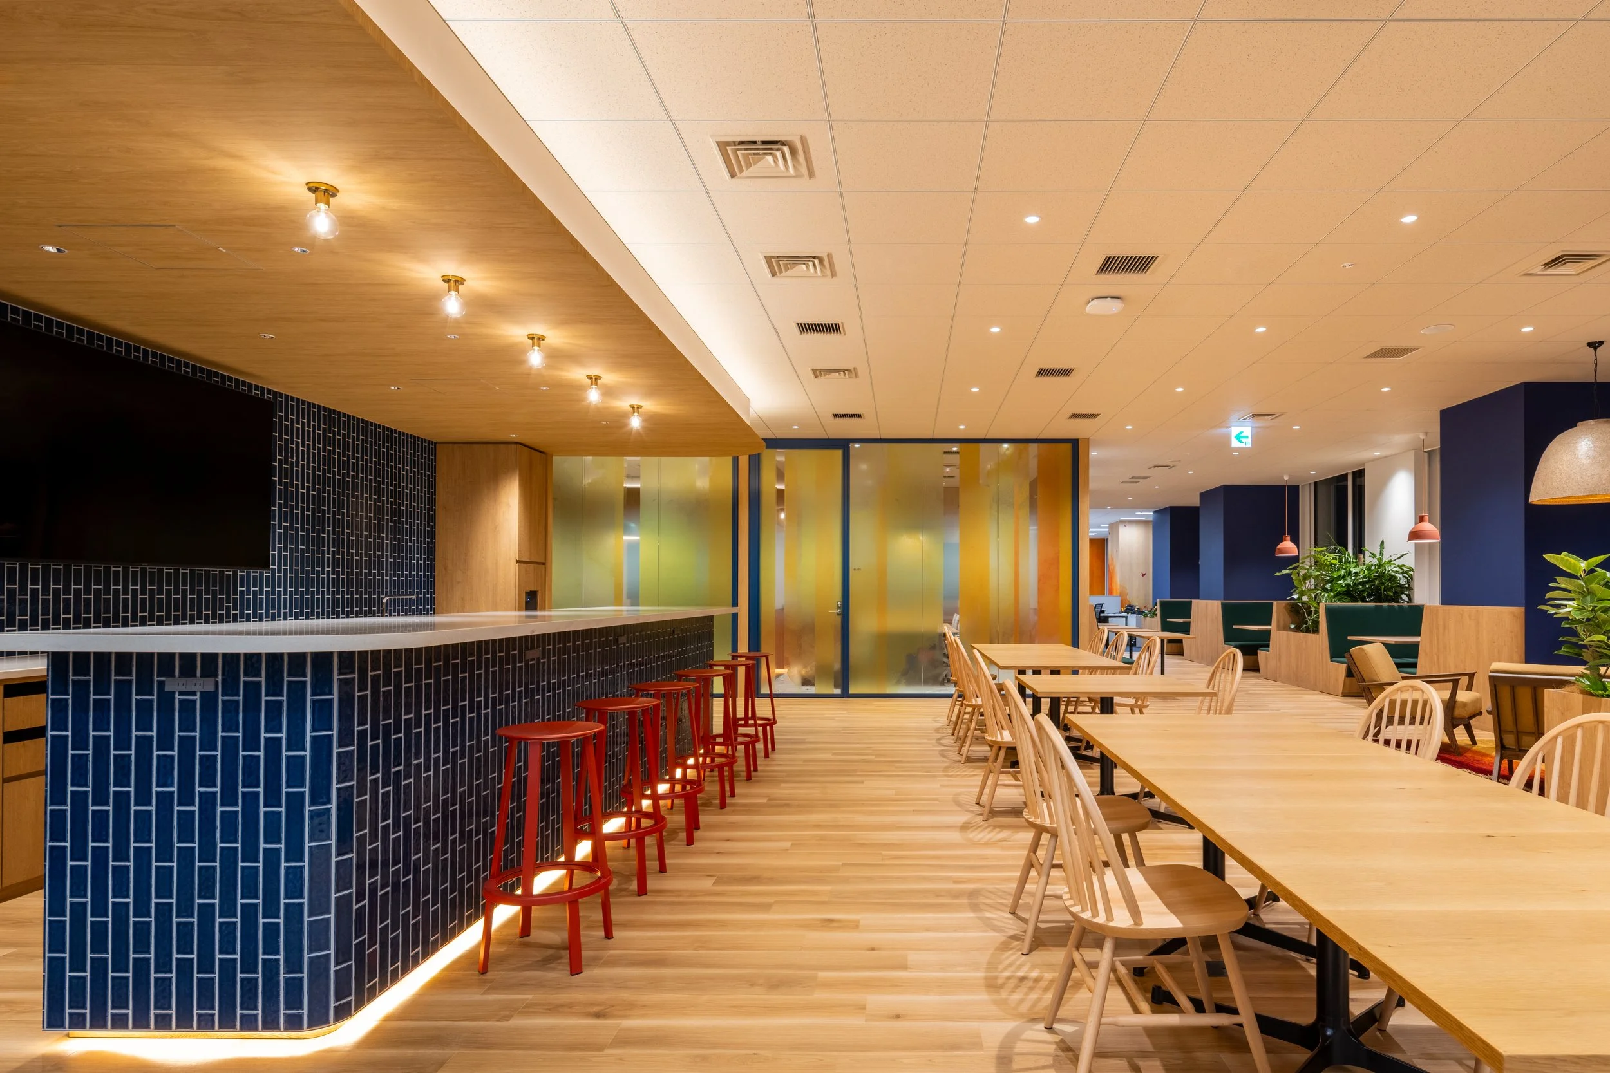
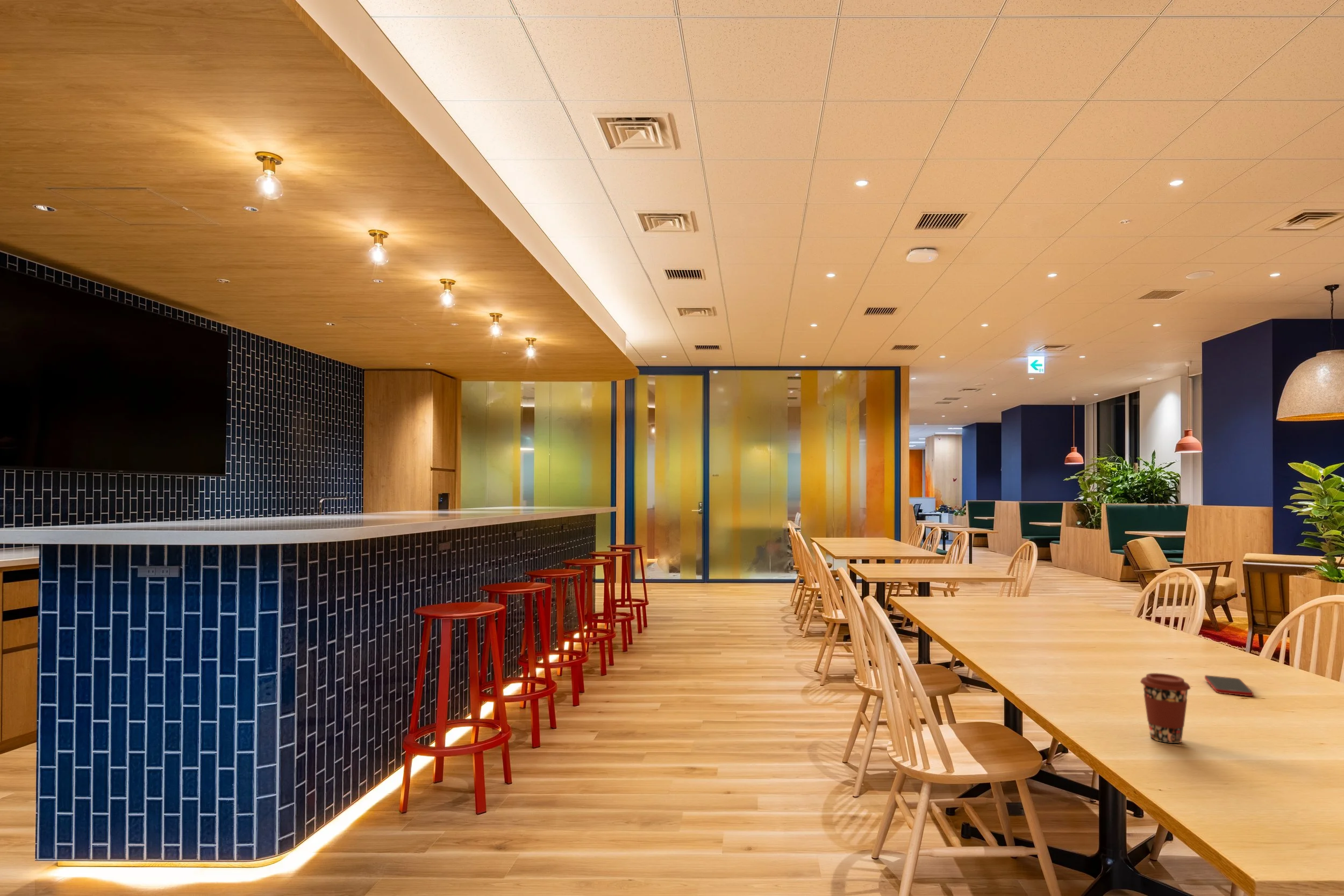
+ cell phone (1228, 685)
+ coffee cup (1165, 708)
